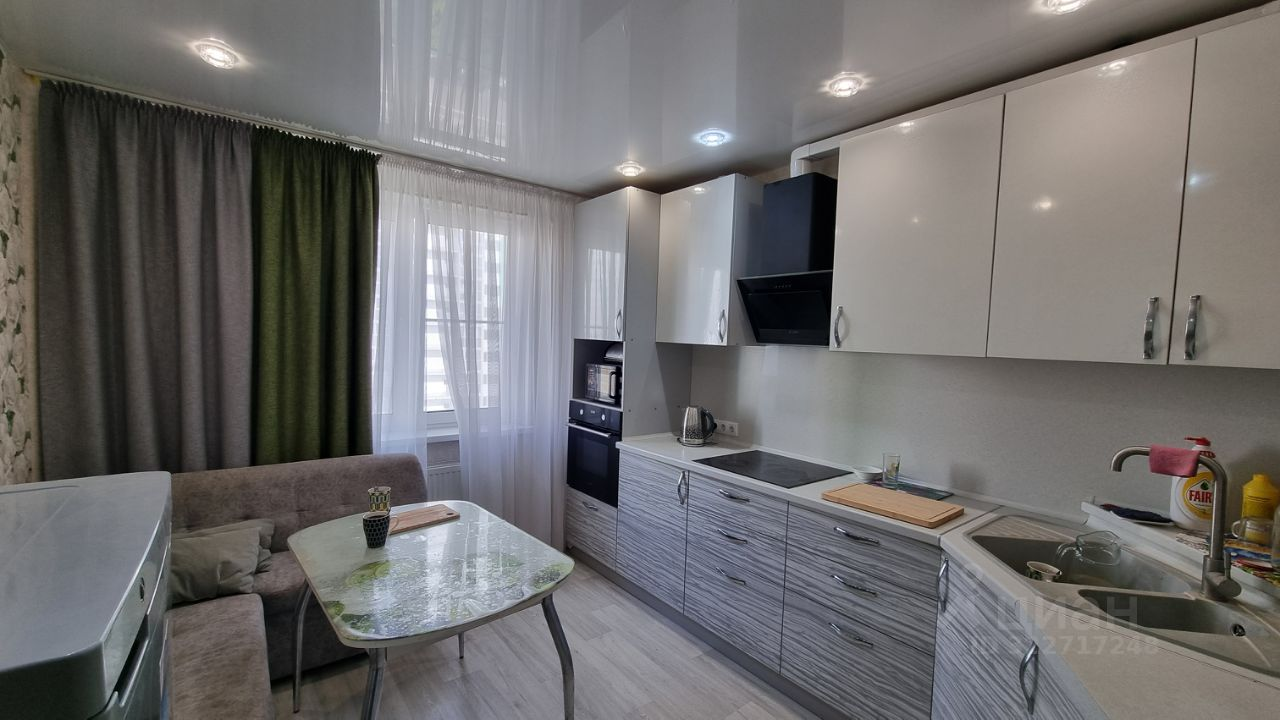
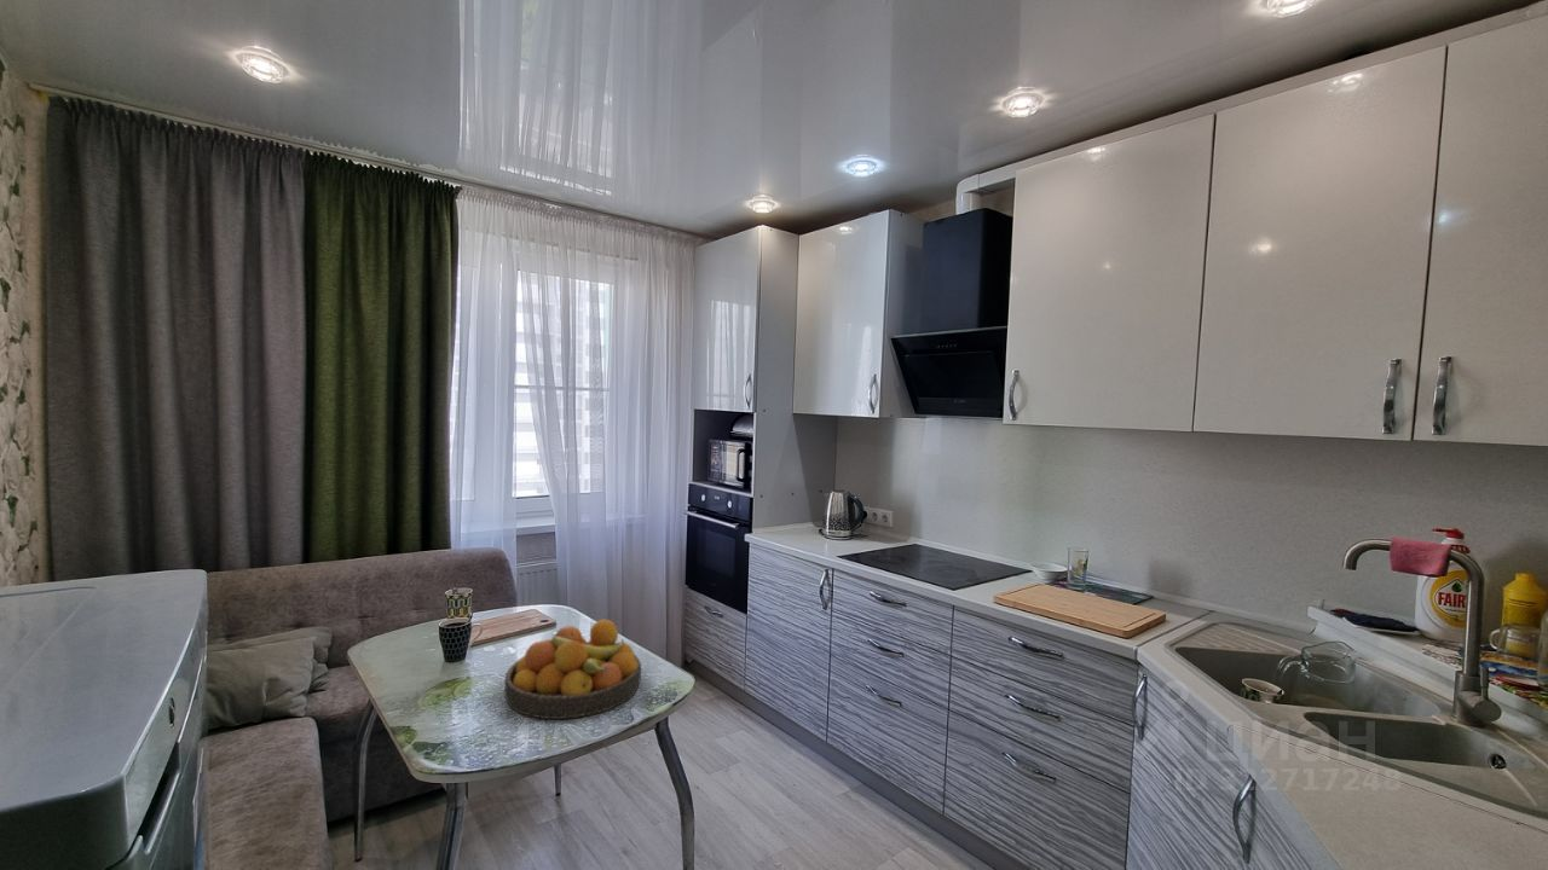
+ fruit bowl (574, 659)
